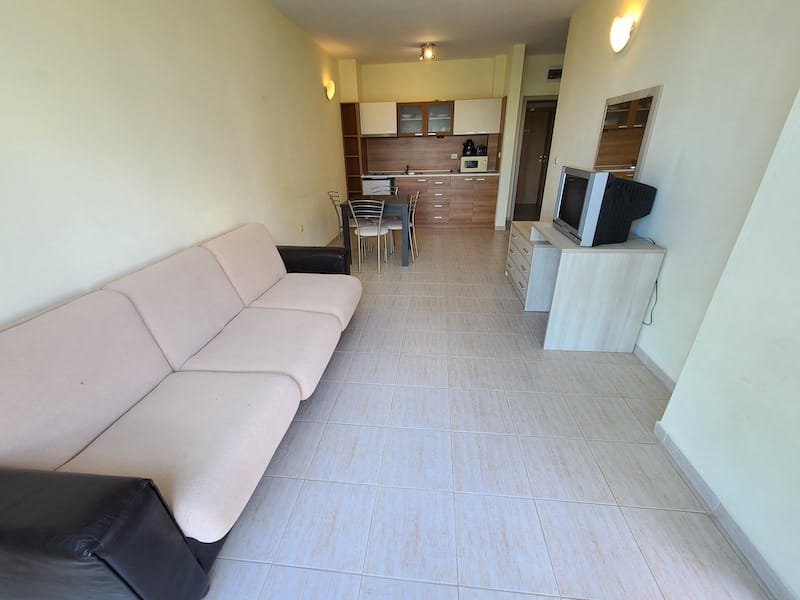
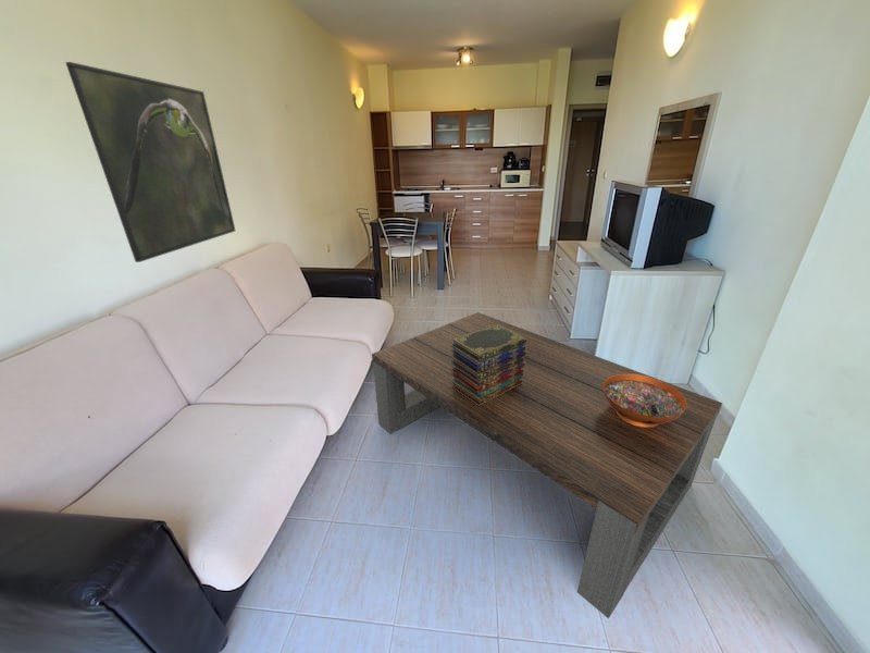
+ coffee table (521, 415)
+ decorative bowl (641, 403)
+ book stack (487, 361)
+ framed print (172, 169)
